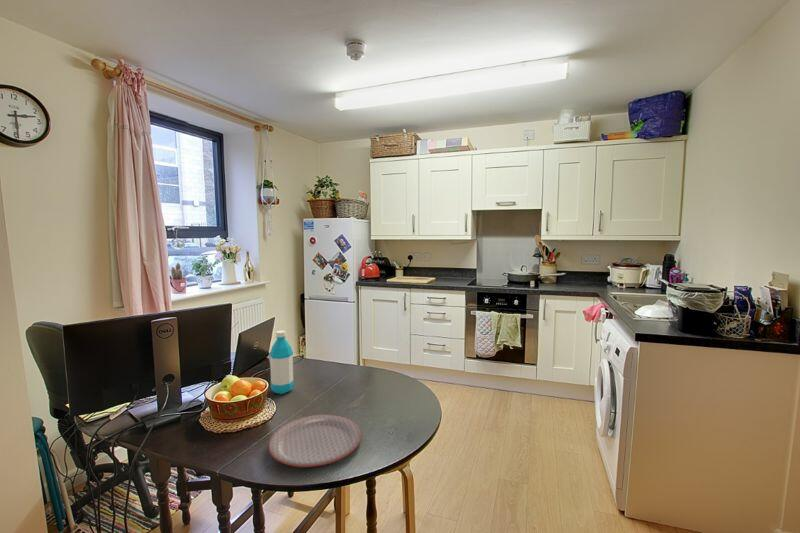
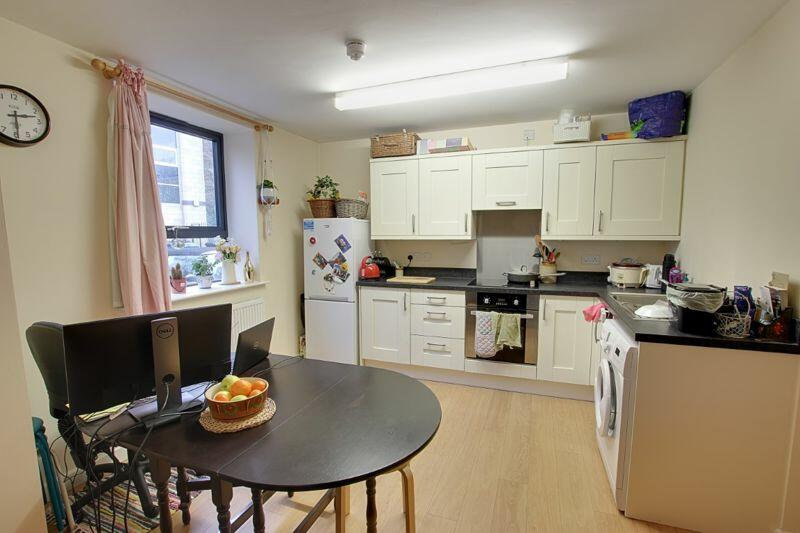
- water bottle (281, 361)
- plate (316, 440)
